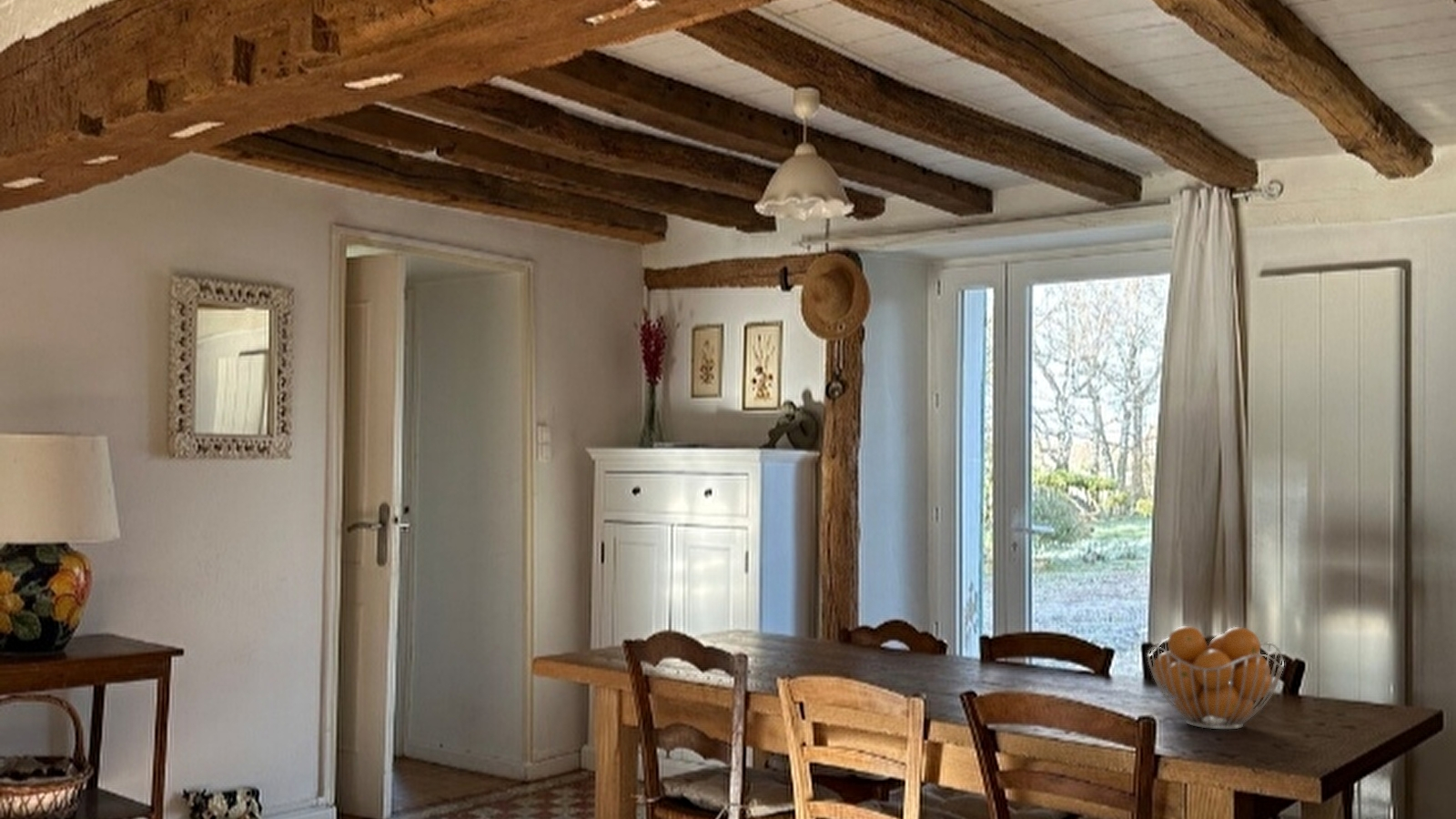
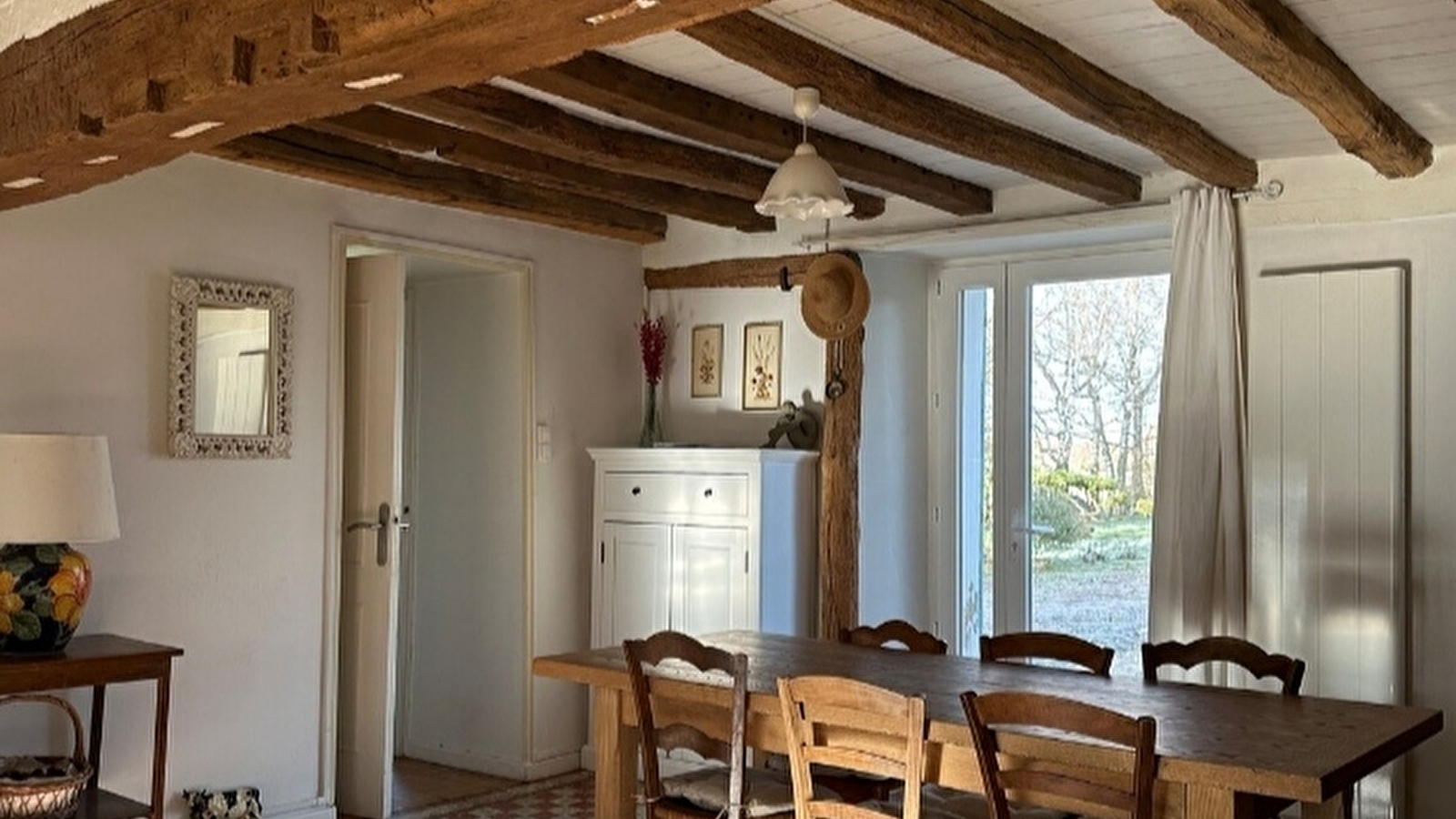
- fruit basket (1214, 674)
